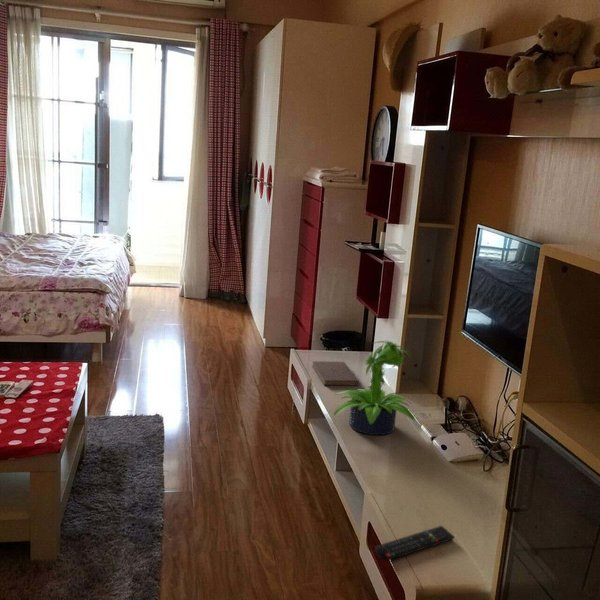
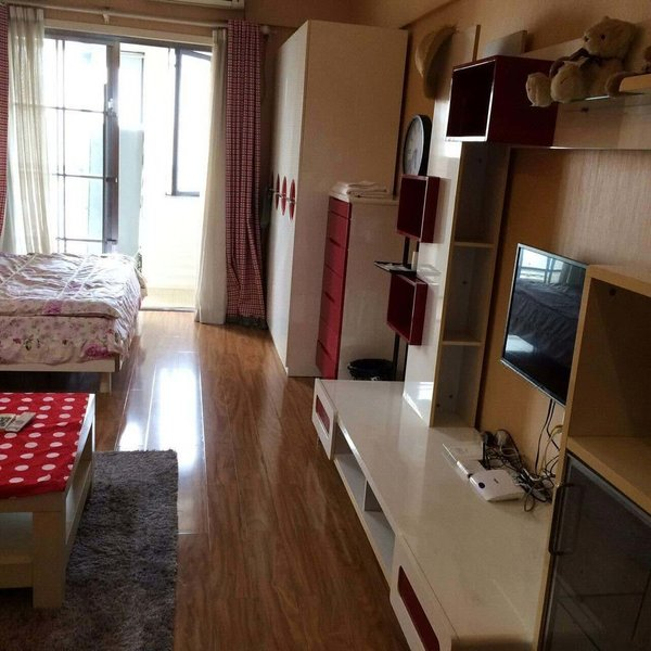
- book (334, 372)
- potted plant (377, 385)
- remote control (414, 543)
